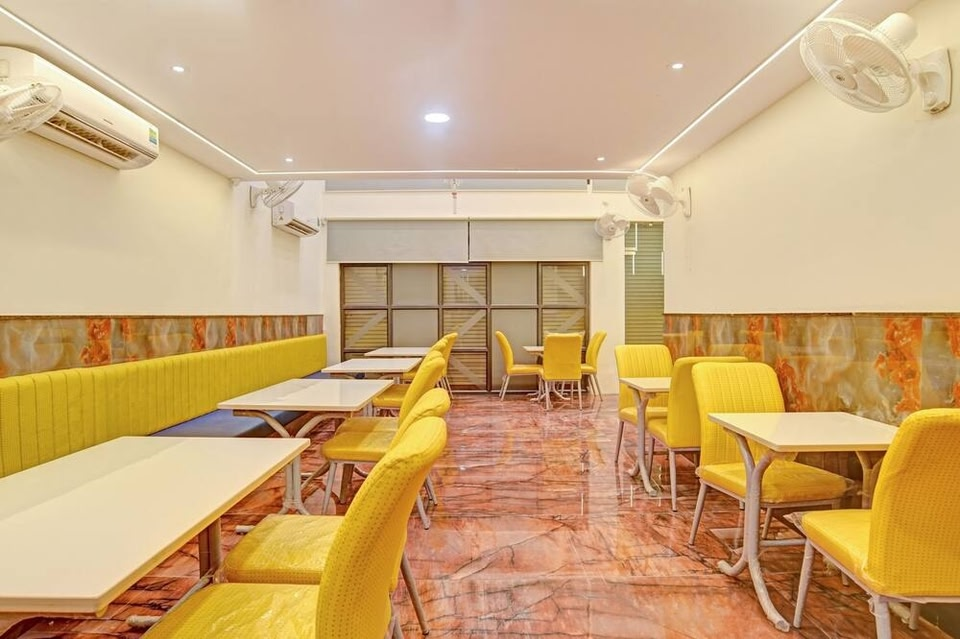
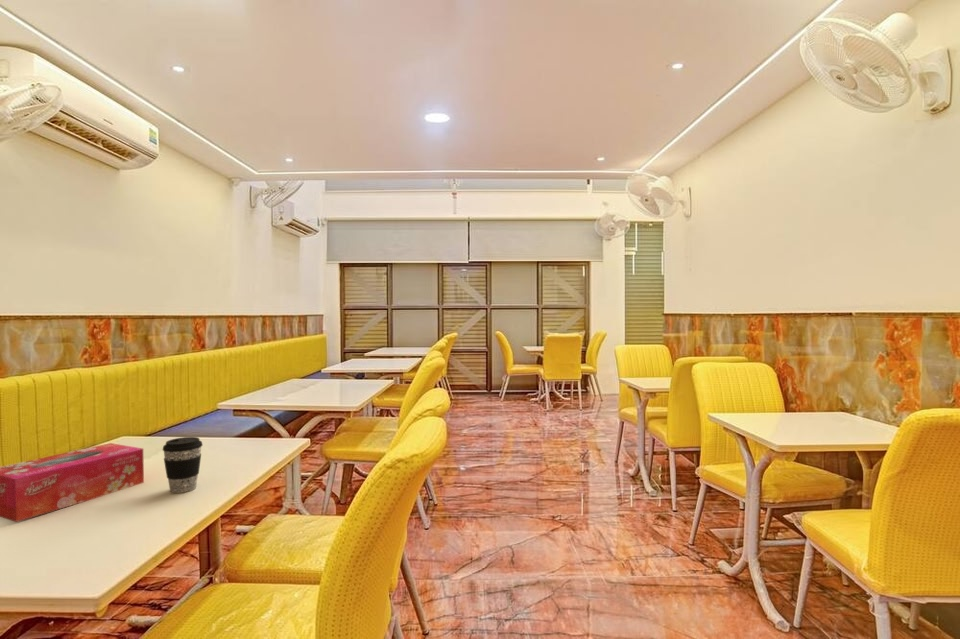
+ tissue box (69, 477)
+ coffee cup (183, 464)
